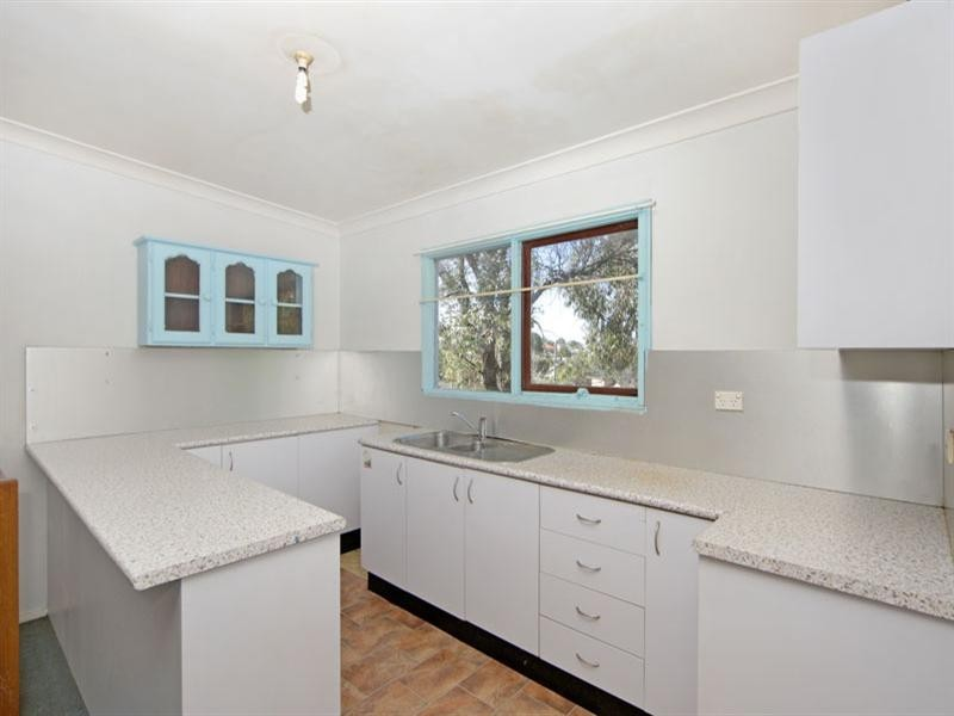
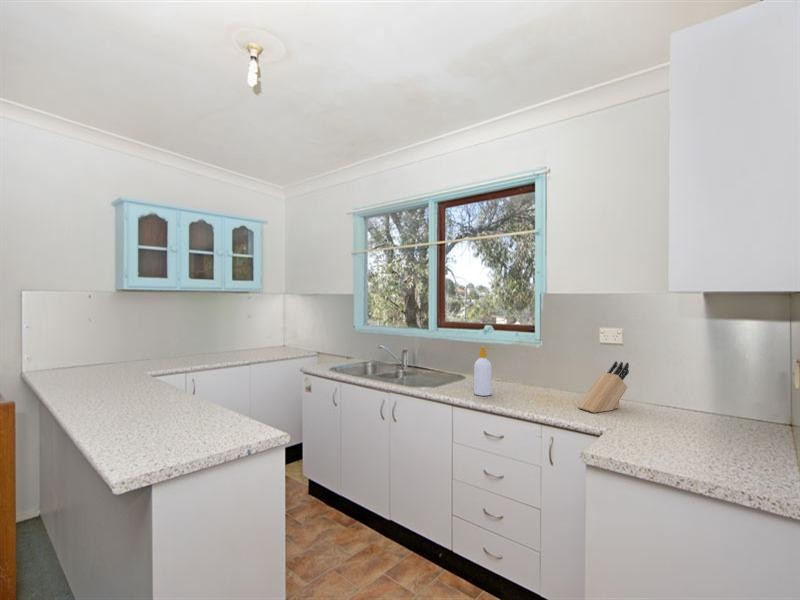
+ knife block (605, 385)
+ soap bottle (483, 370)
